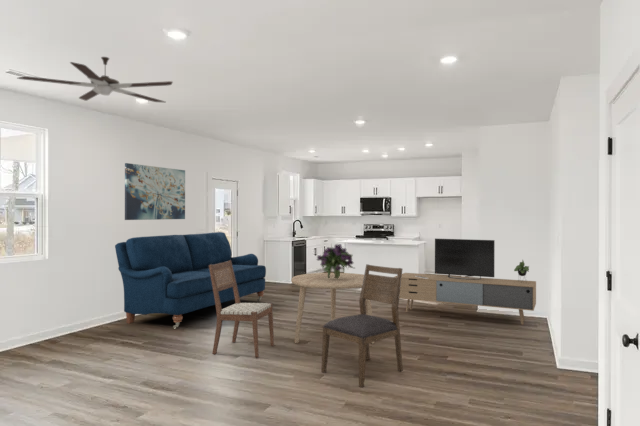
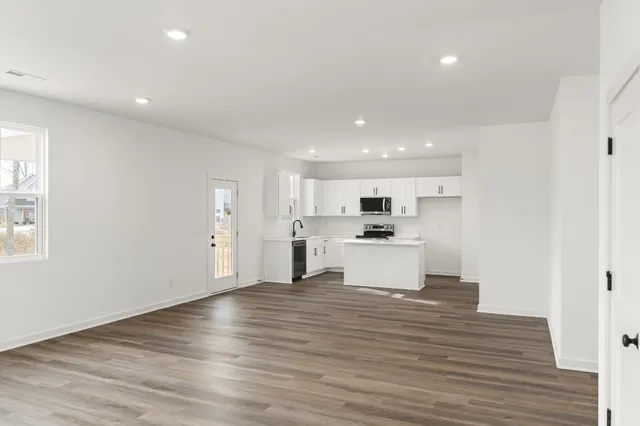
- sofa (198, 272)
- dining table (334, 307)
- chair (242, 306)
- wall art (157, 193)
- bouquet (336, 261)
- media console (463, 277)
- chair (364, 319)
- ceiling fan (98, 76)
